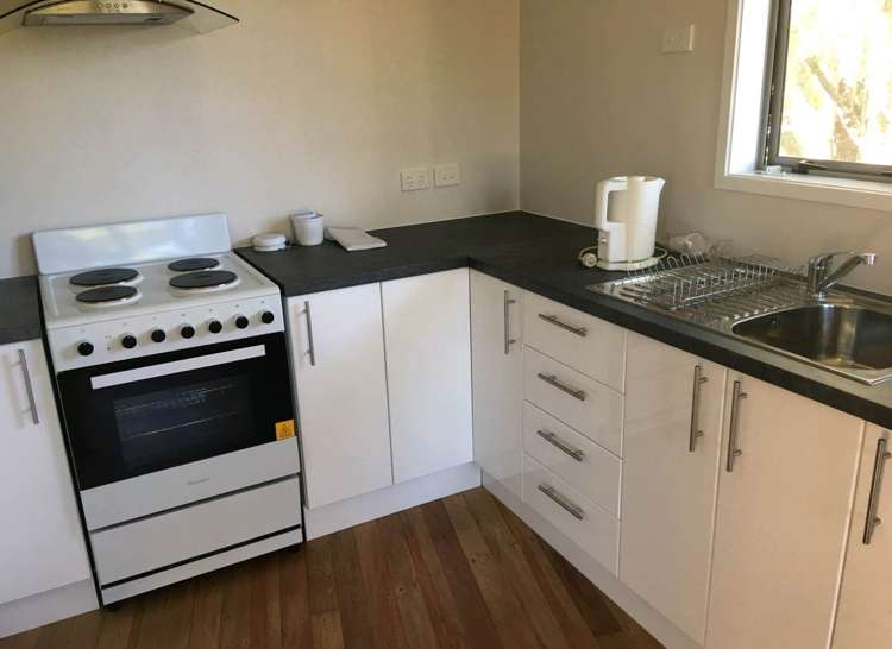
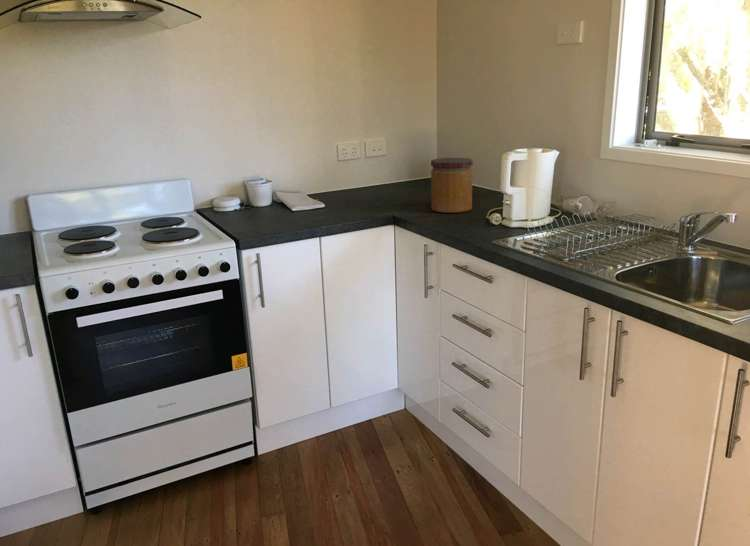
+ jar (451, 184)
